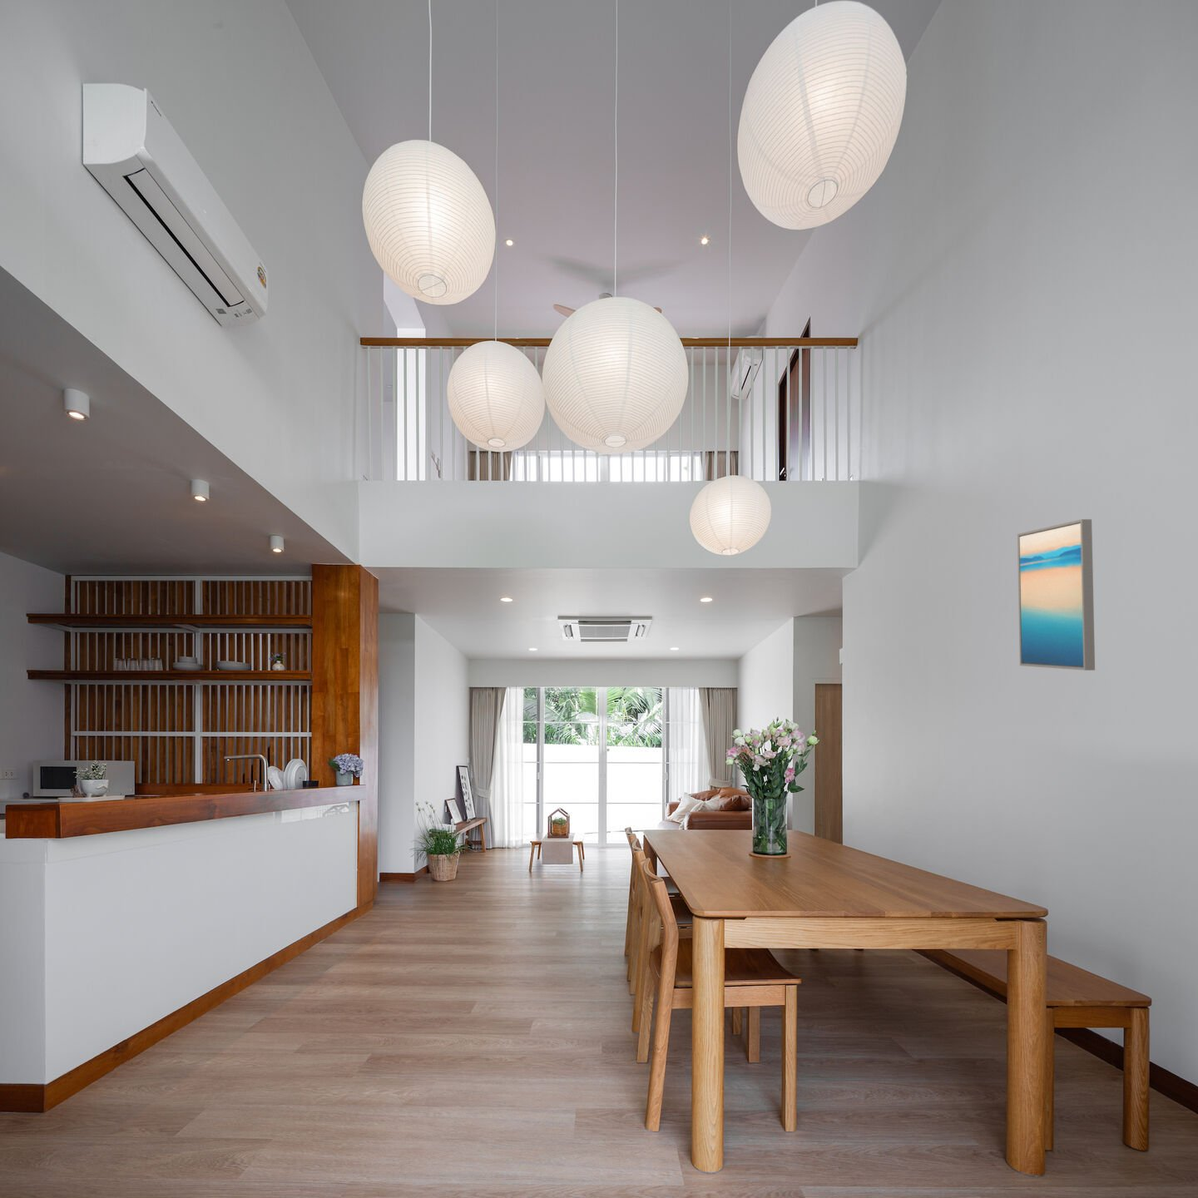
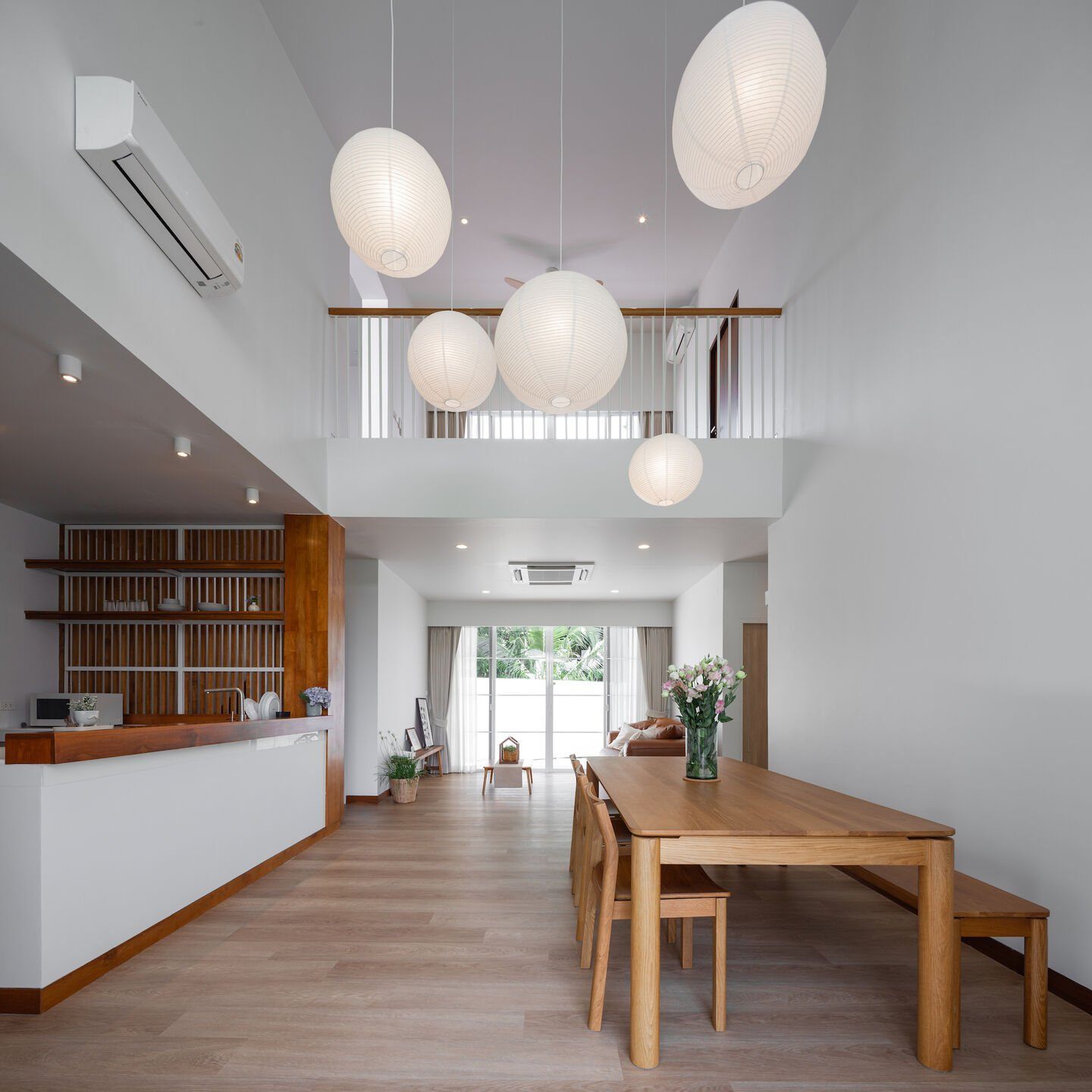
- wall art (1053, 597)
